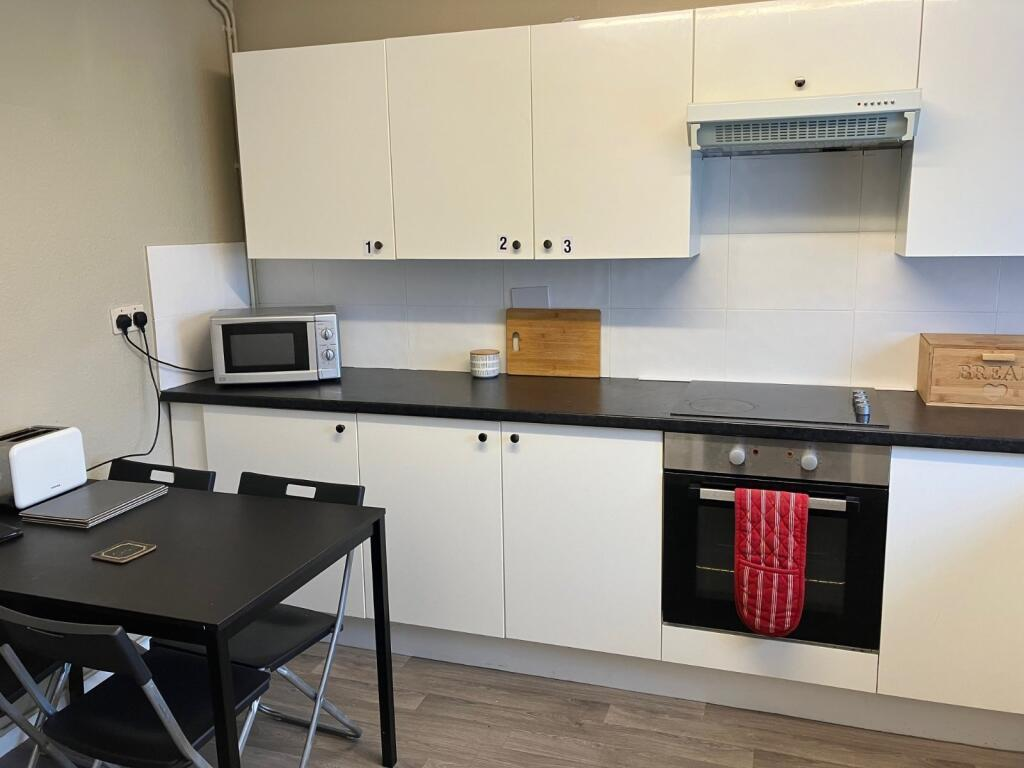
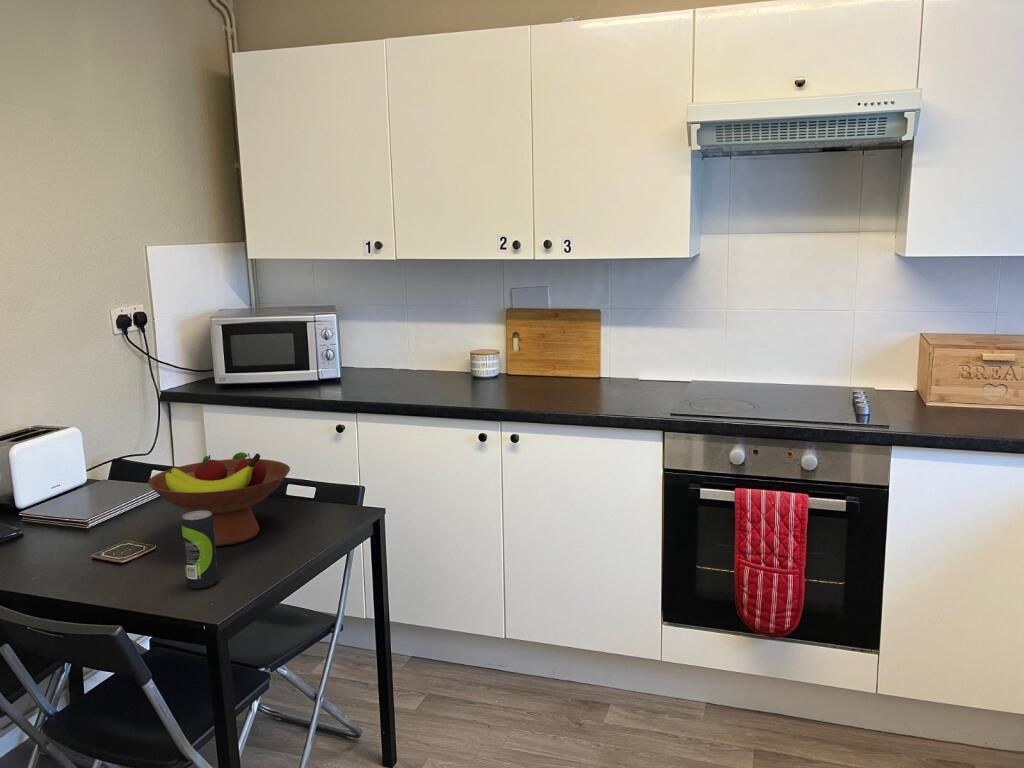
+ fruit bowl (222, 493)
+ beverage can (199, 549)
